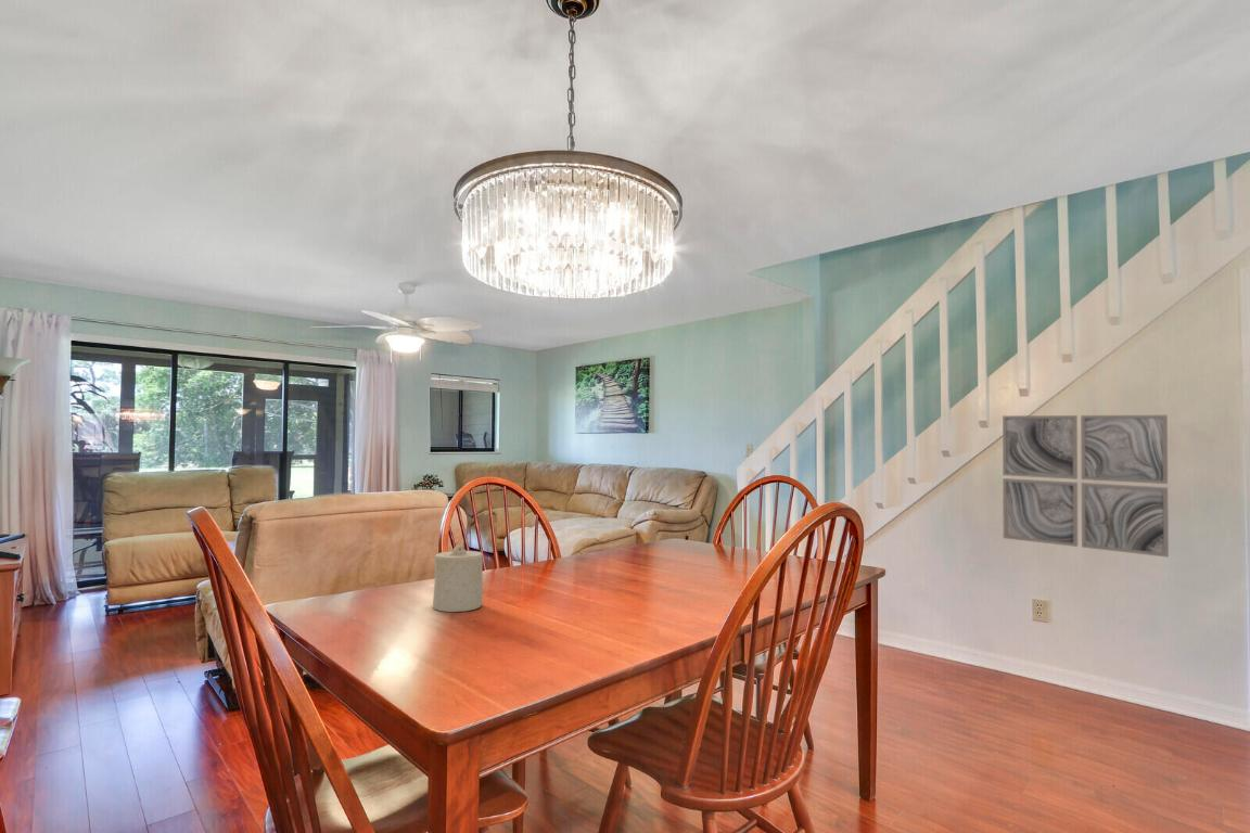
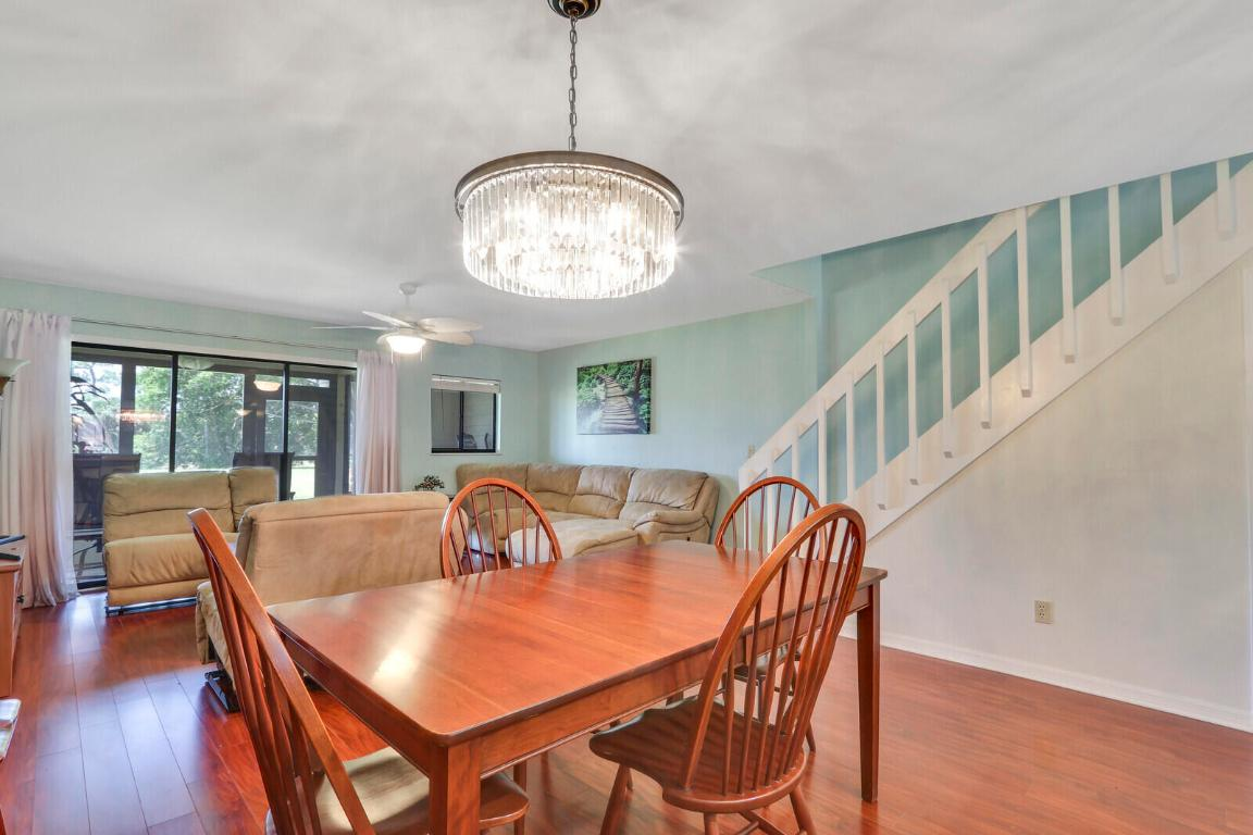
- candle (457, 575)
- wall art (1076, 478)
